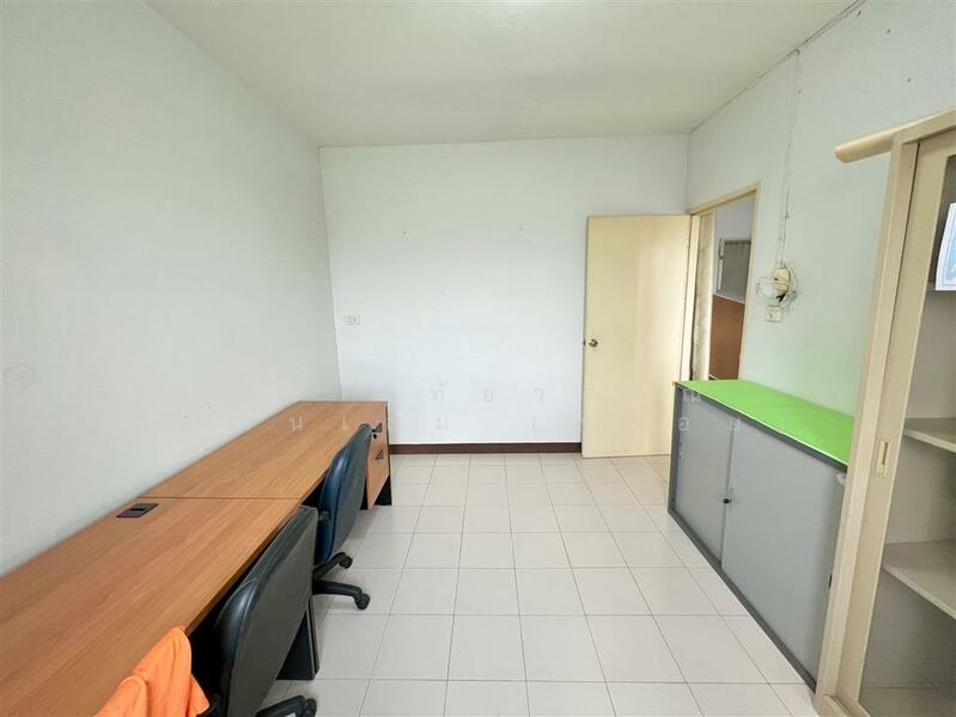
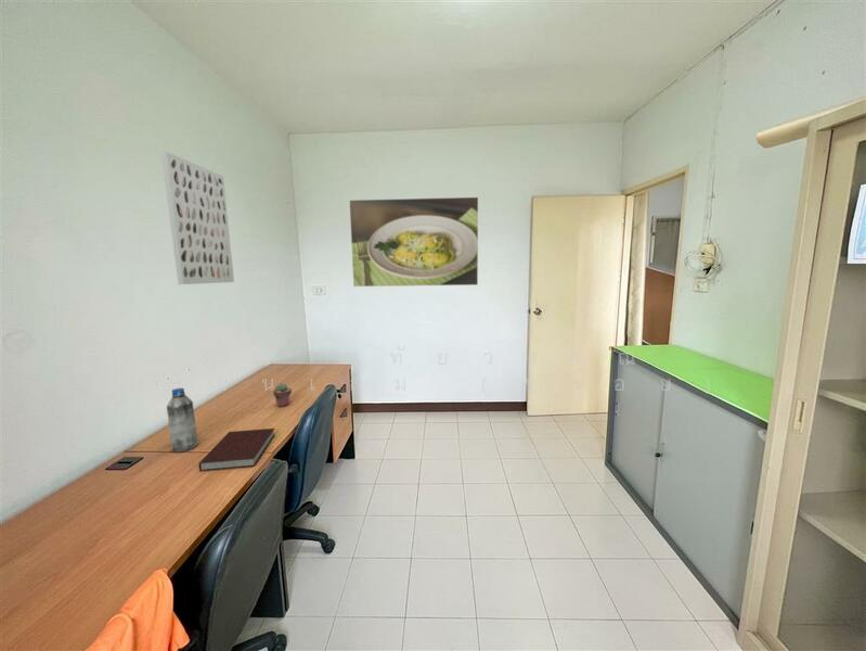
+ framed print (414, 243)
+ water bottle (181, 418)
+ notebook (241, 447)
+ potted succulent (282, 394)
+ wall art (202, 226)
